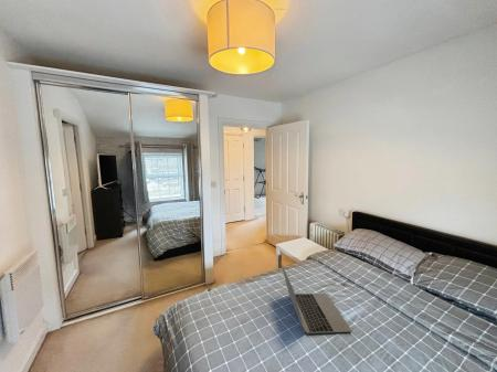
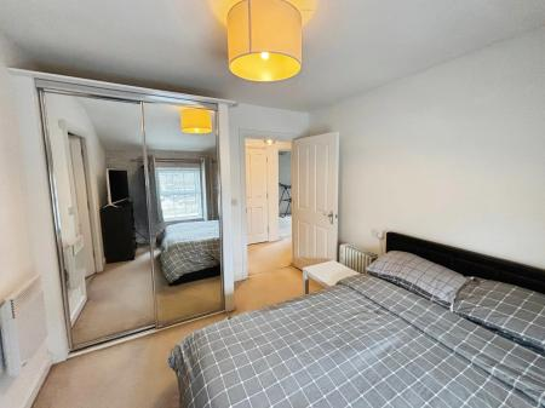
- laptop (311, 294)
